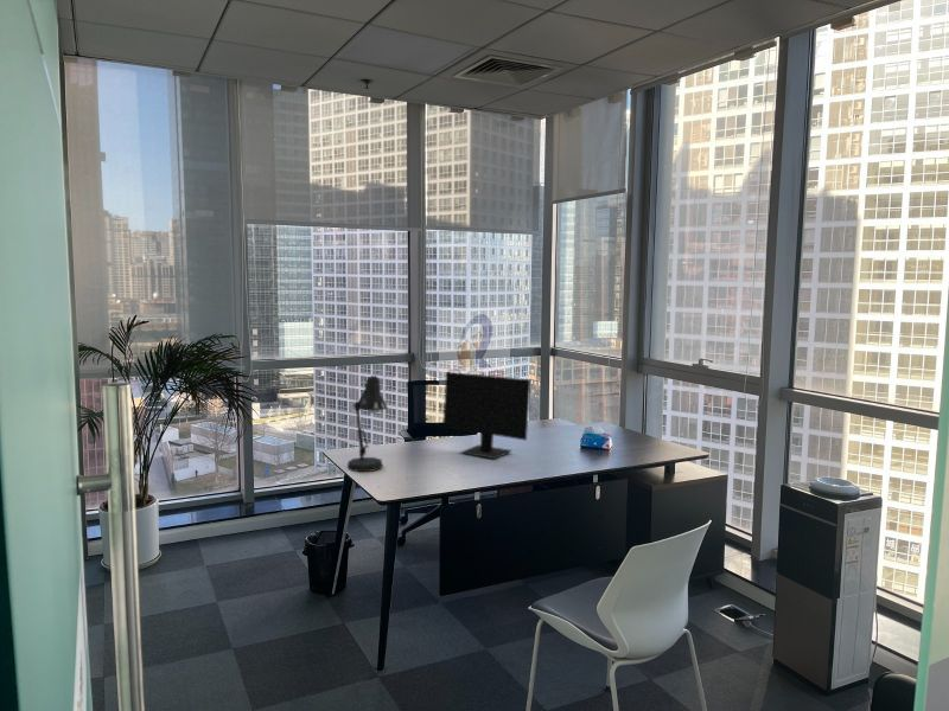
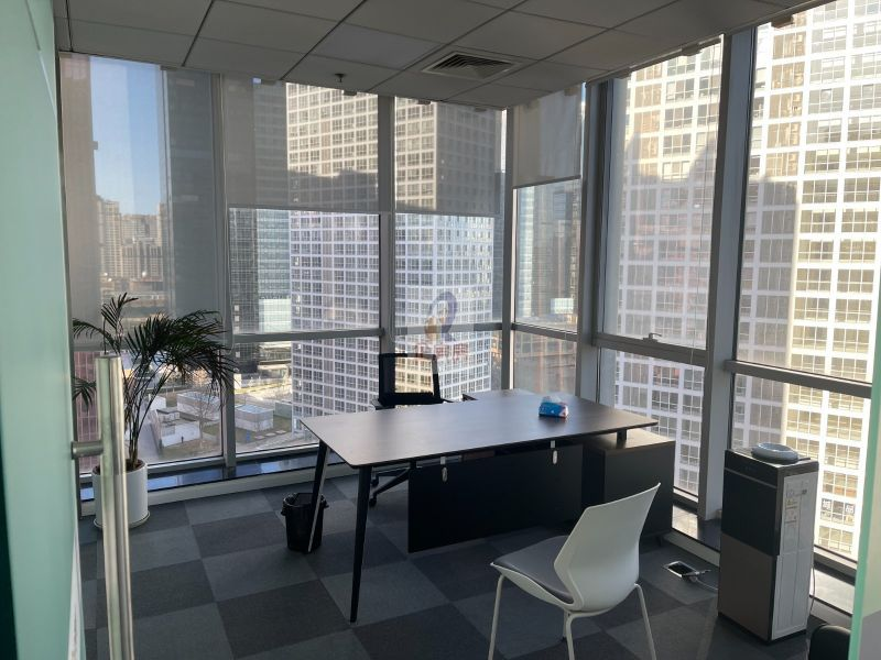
- desk lamp (359, 421)
- computer monitor (486, 414)
